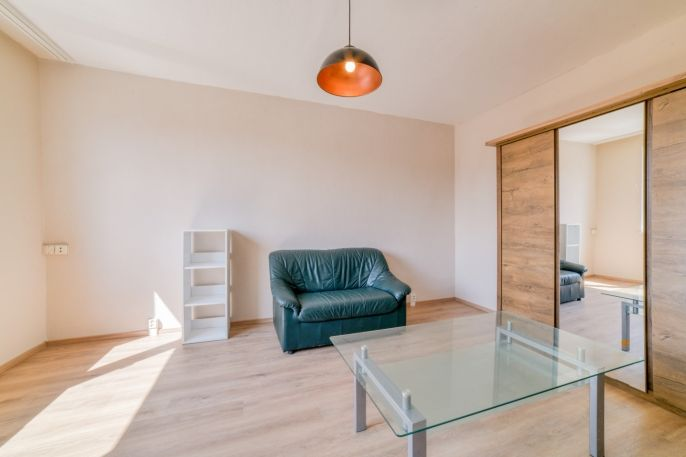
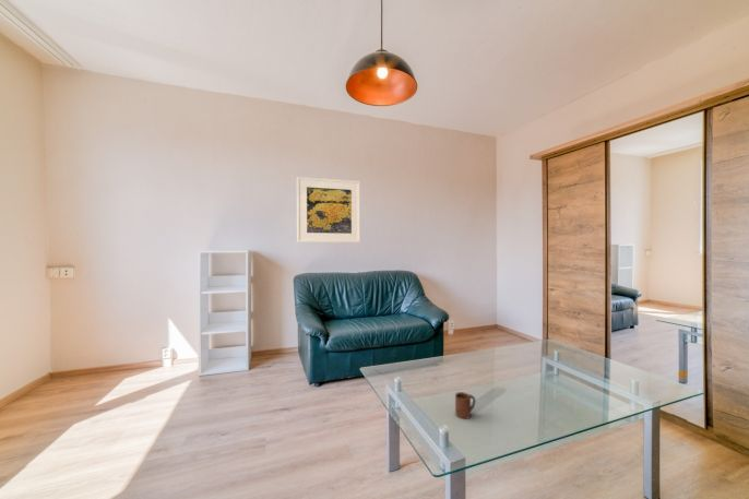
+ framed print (329, 211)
+ cup (464, 404)
